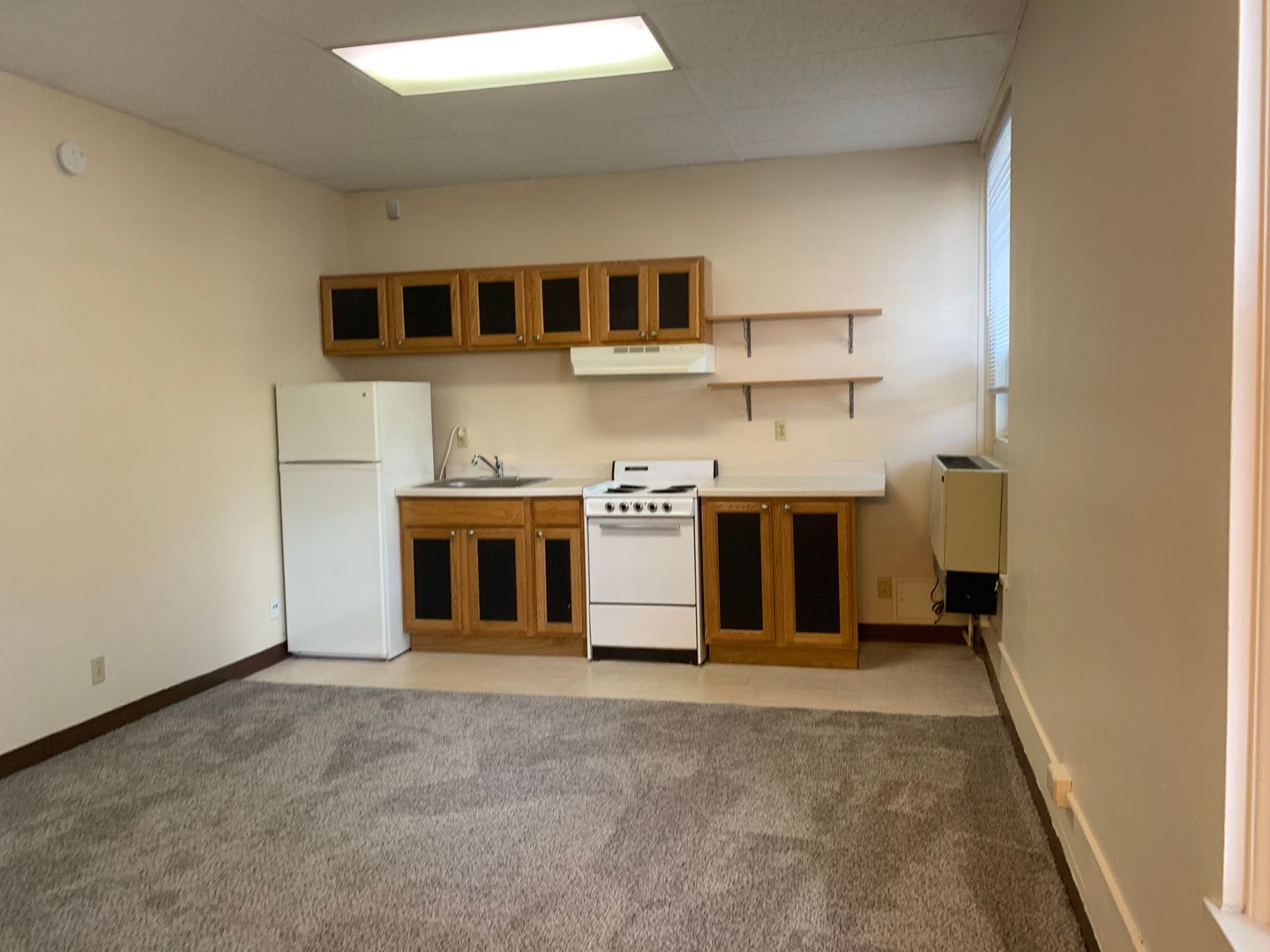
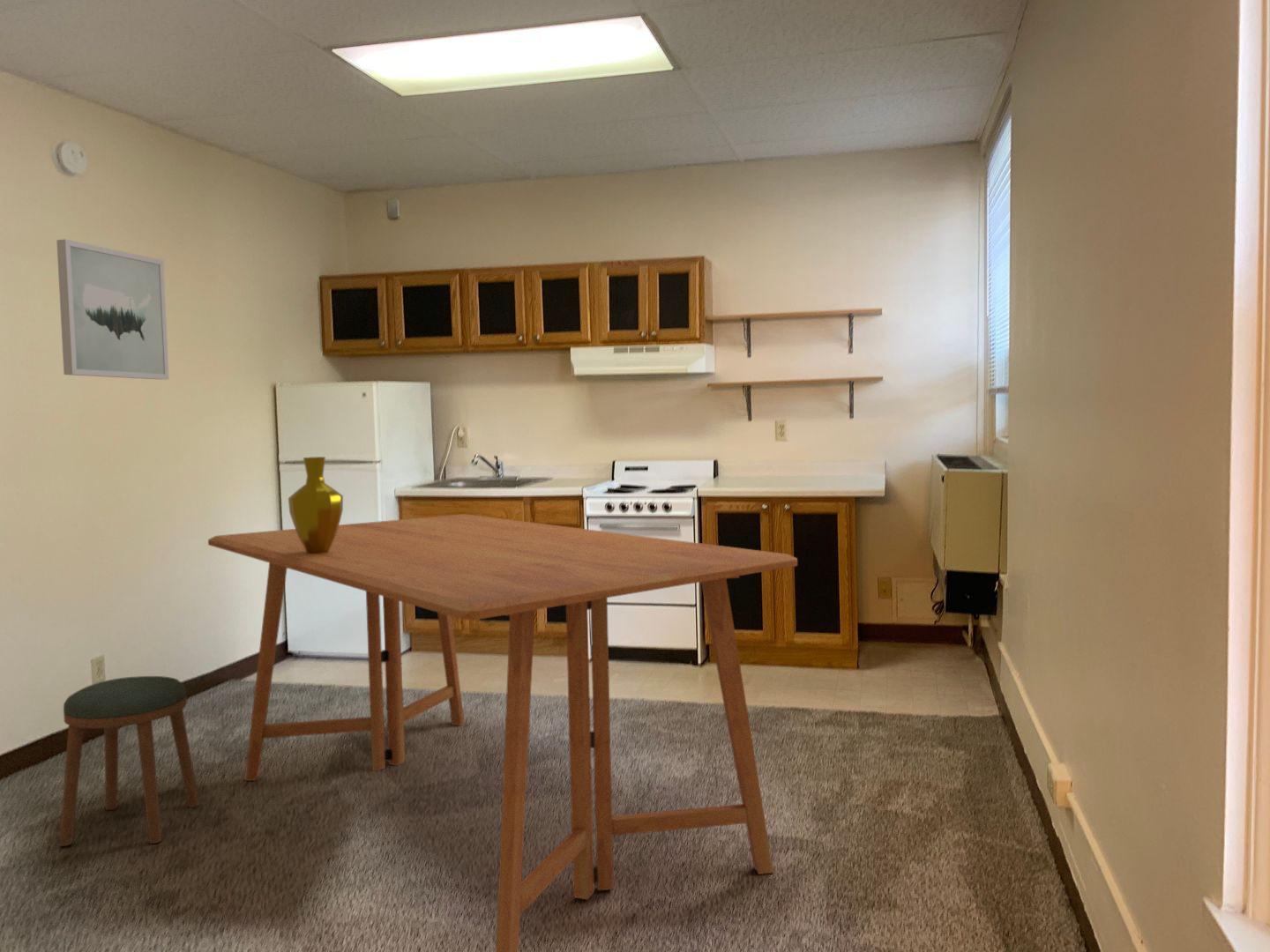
+ wall art (116, 314)
+ vase (316, 504)
+ stool (139, 754)
+ dining table (459, 682)
